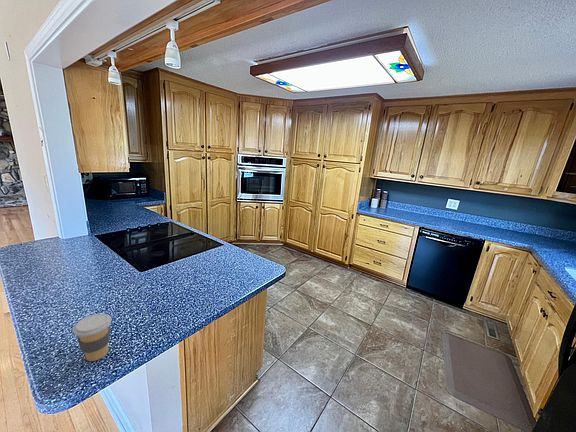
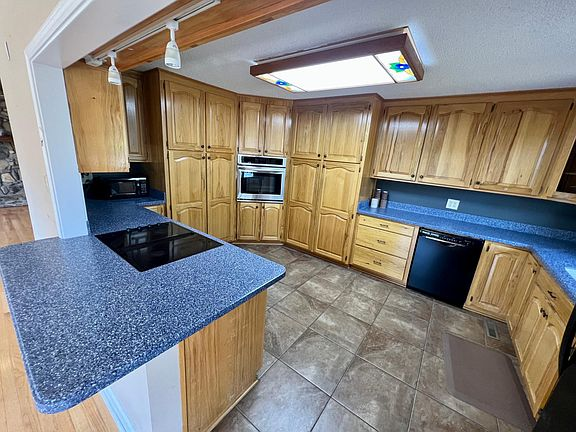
- coffee cup (95, 338)
